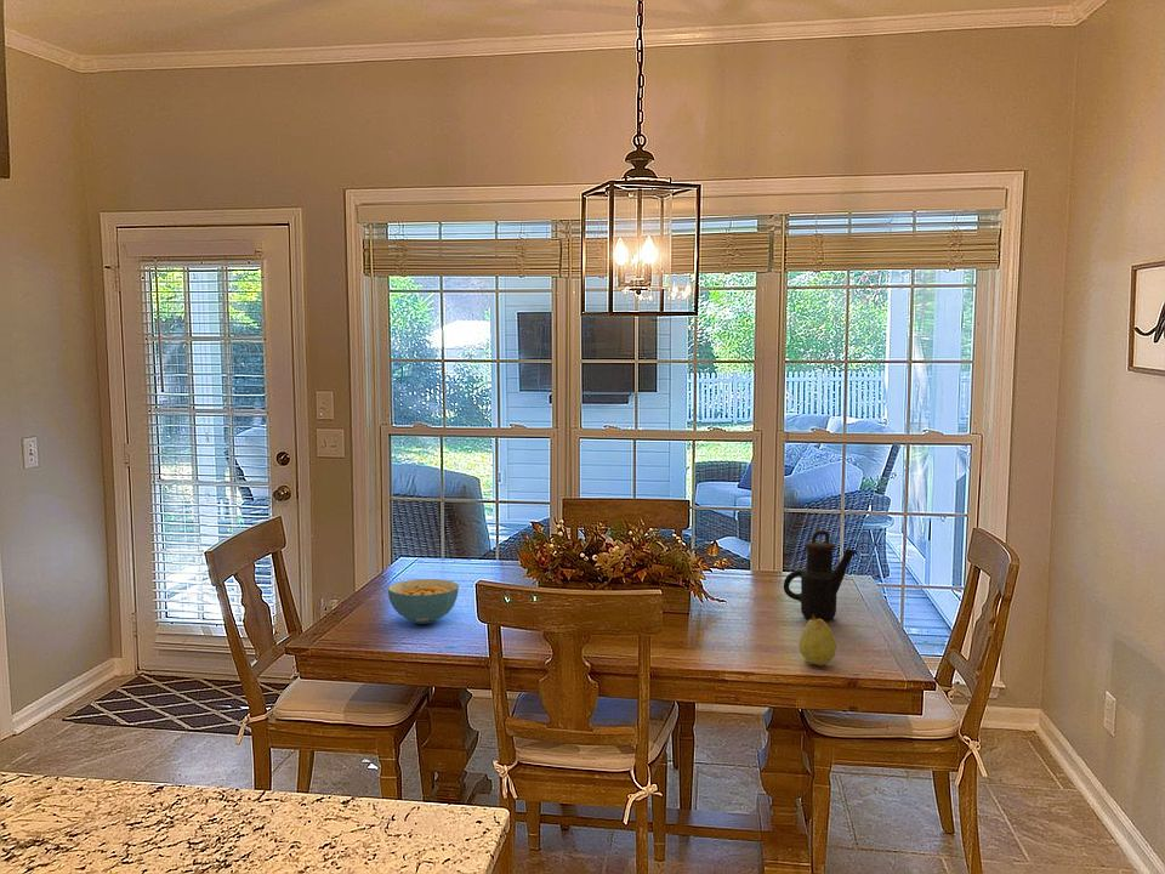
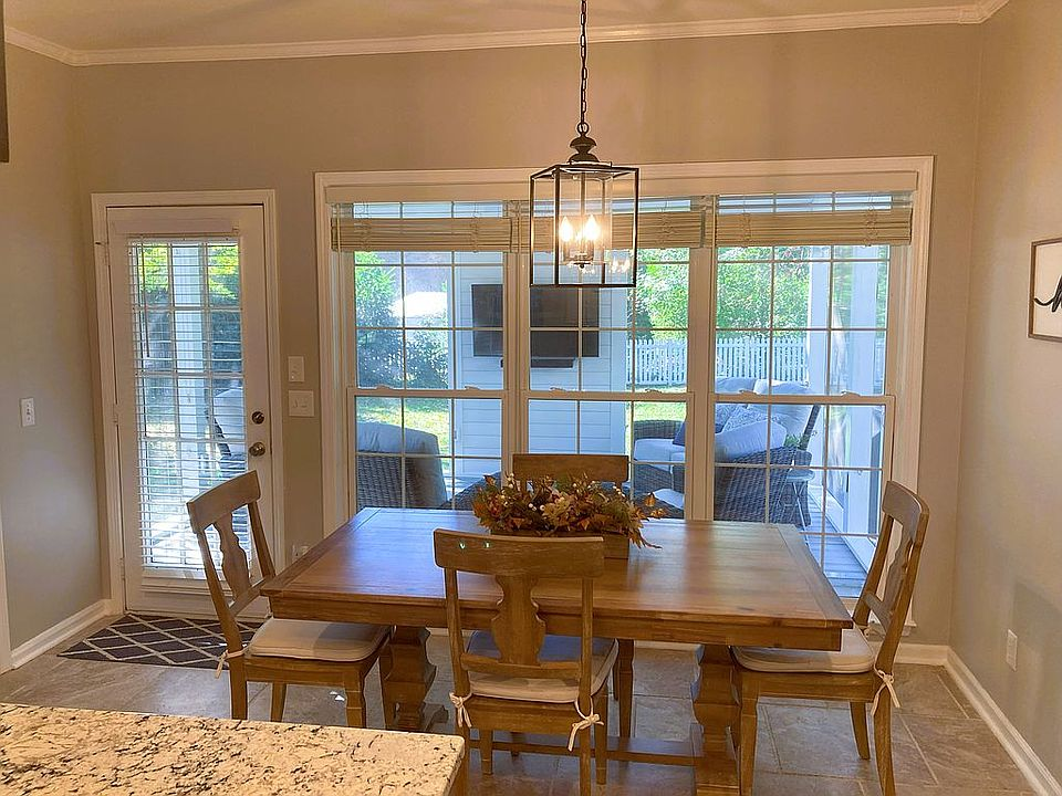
- fruit (817, 639)
- teapot (819, 573)
- cereal bowl (424, 603)
